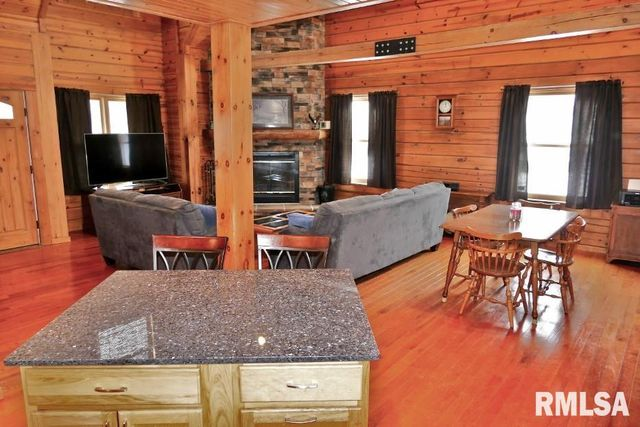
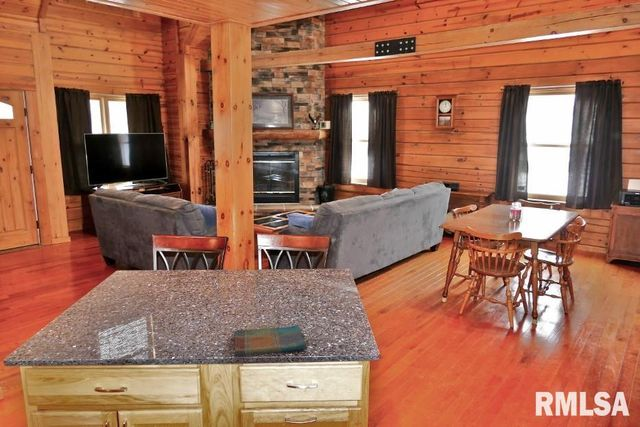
+ dish towel (269, 339)
